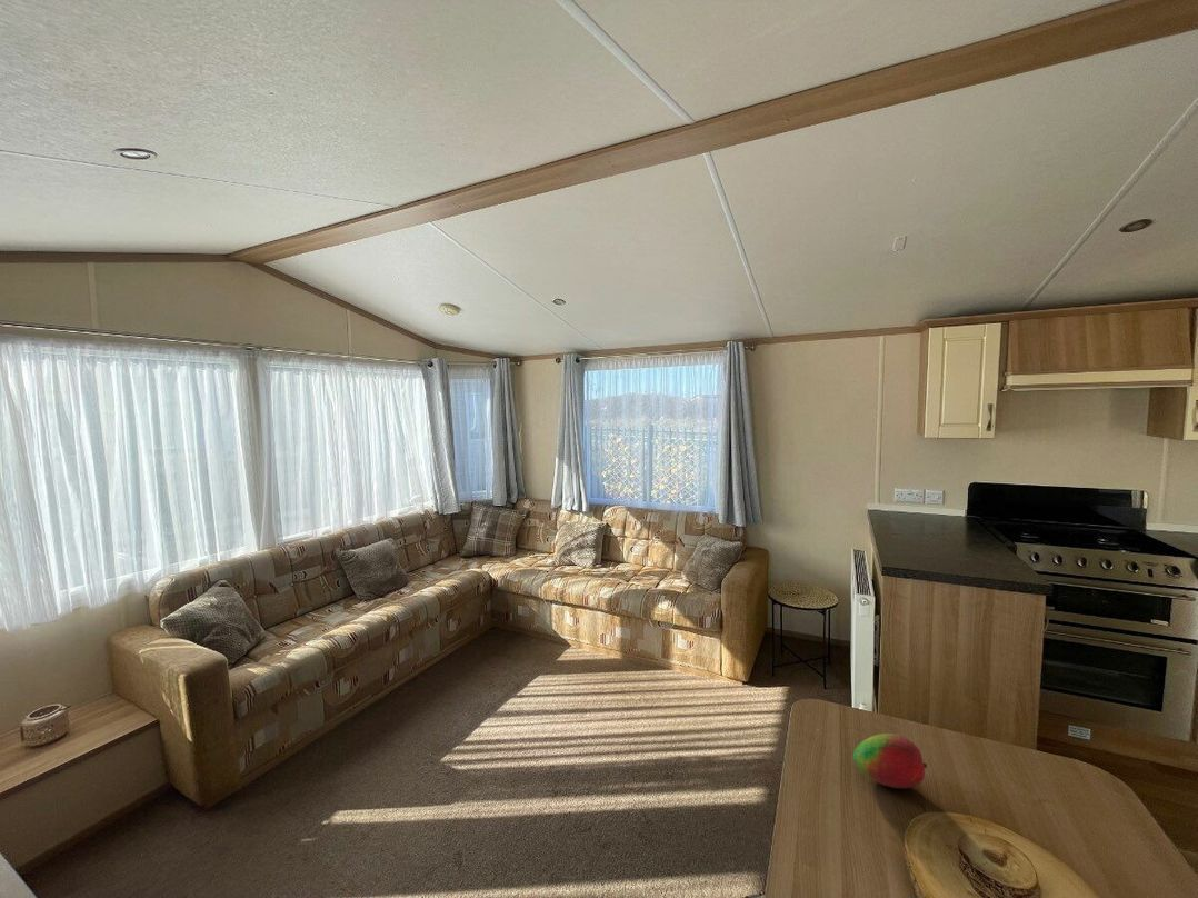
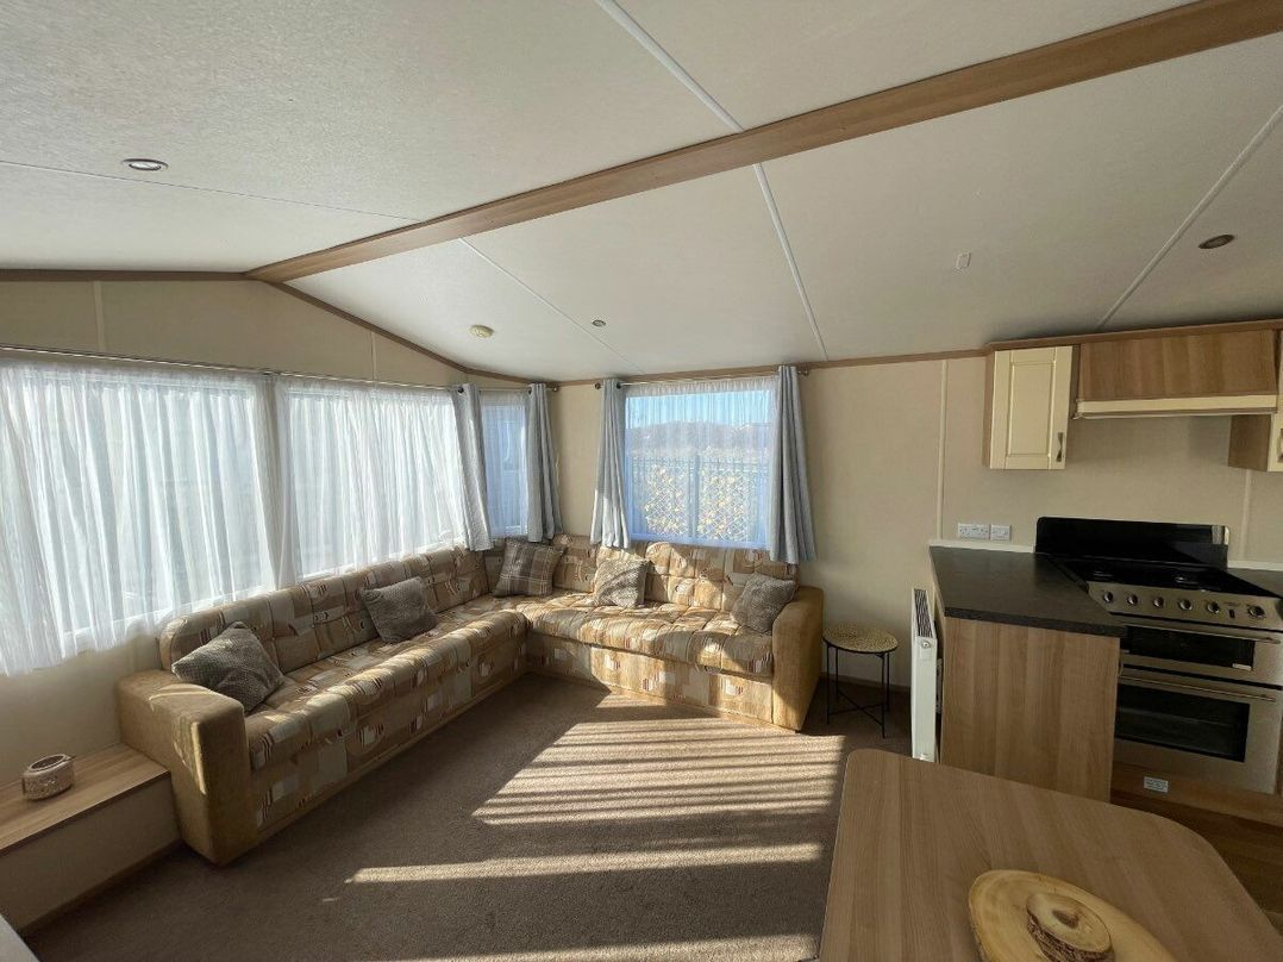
- fruit (889, 759)
